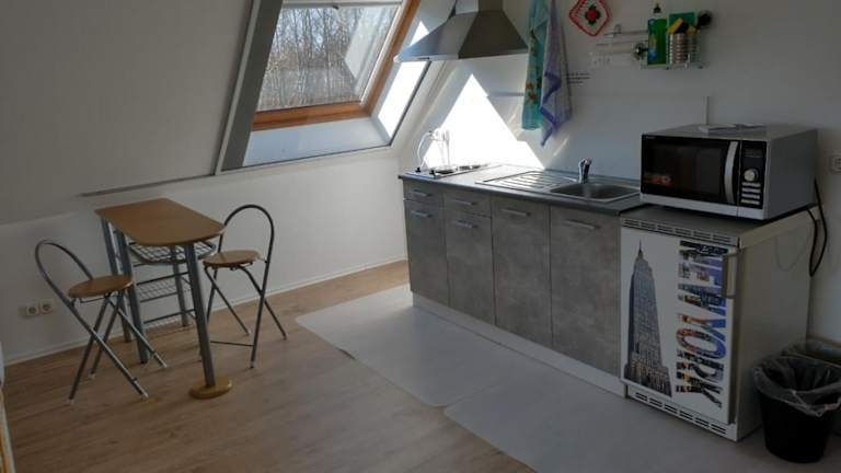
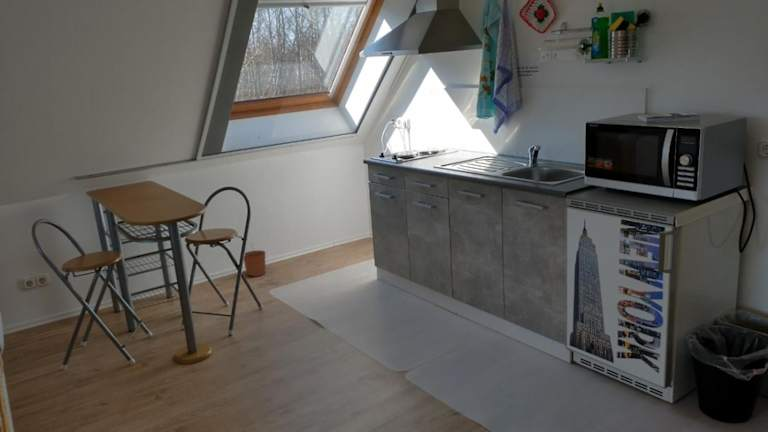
+ plant pot (254, 258)
